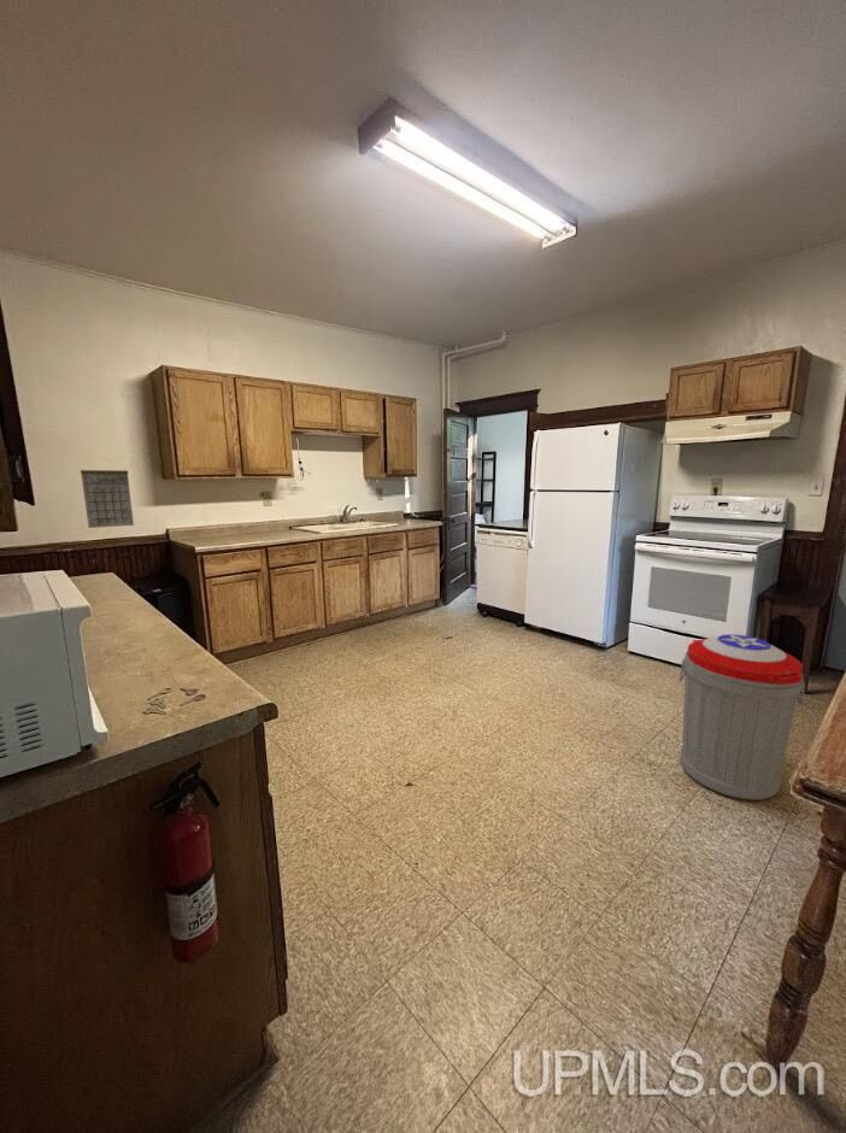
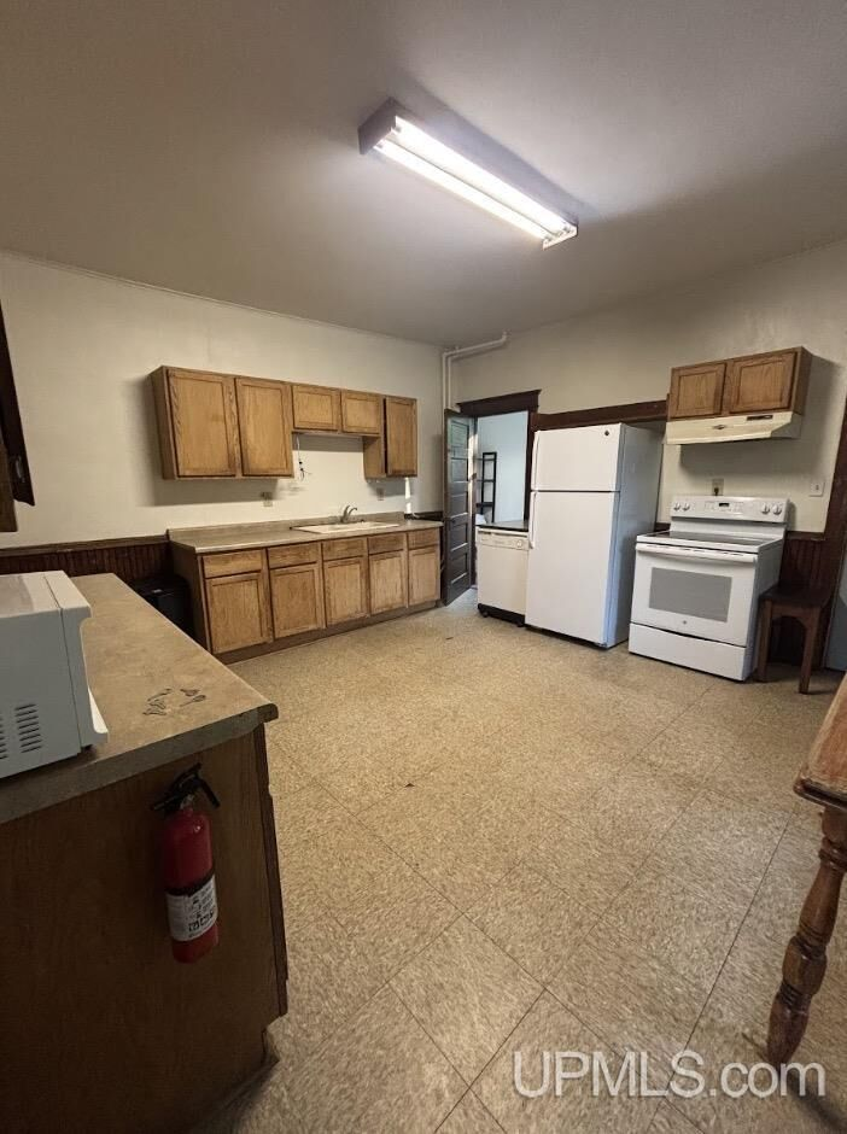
- calendar (107, 492)
- trash can (735, 708)
